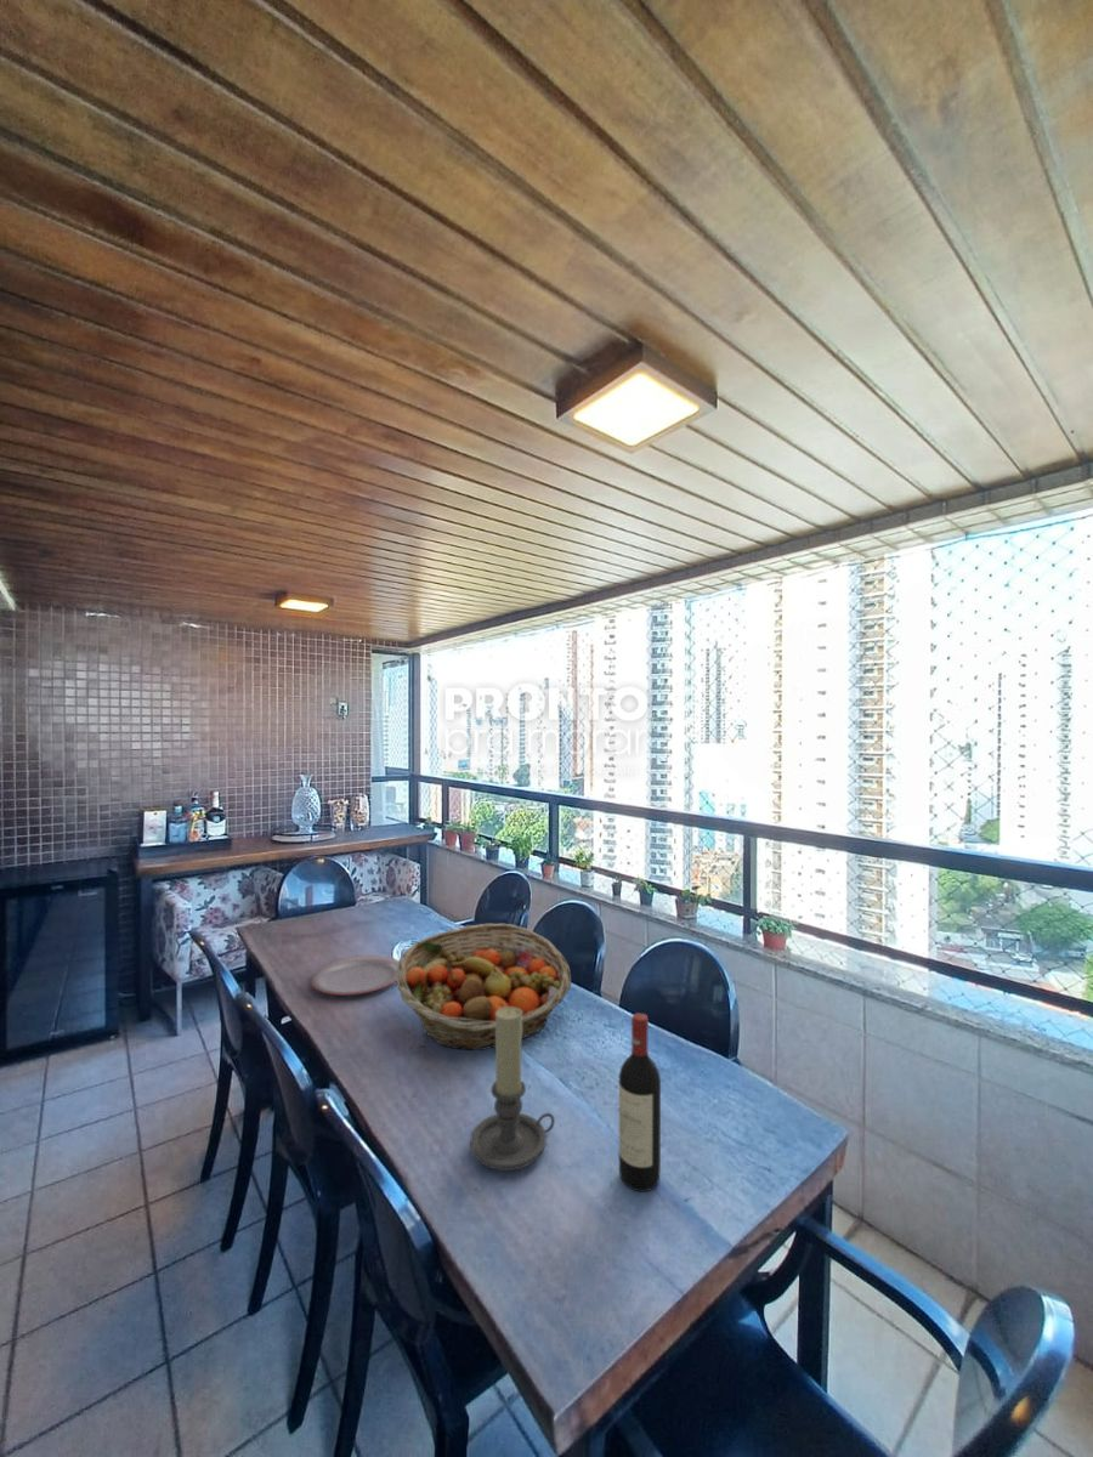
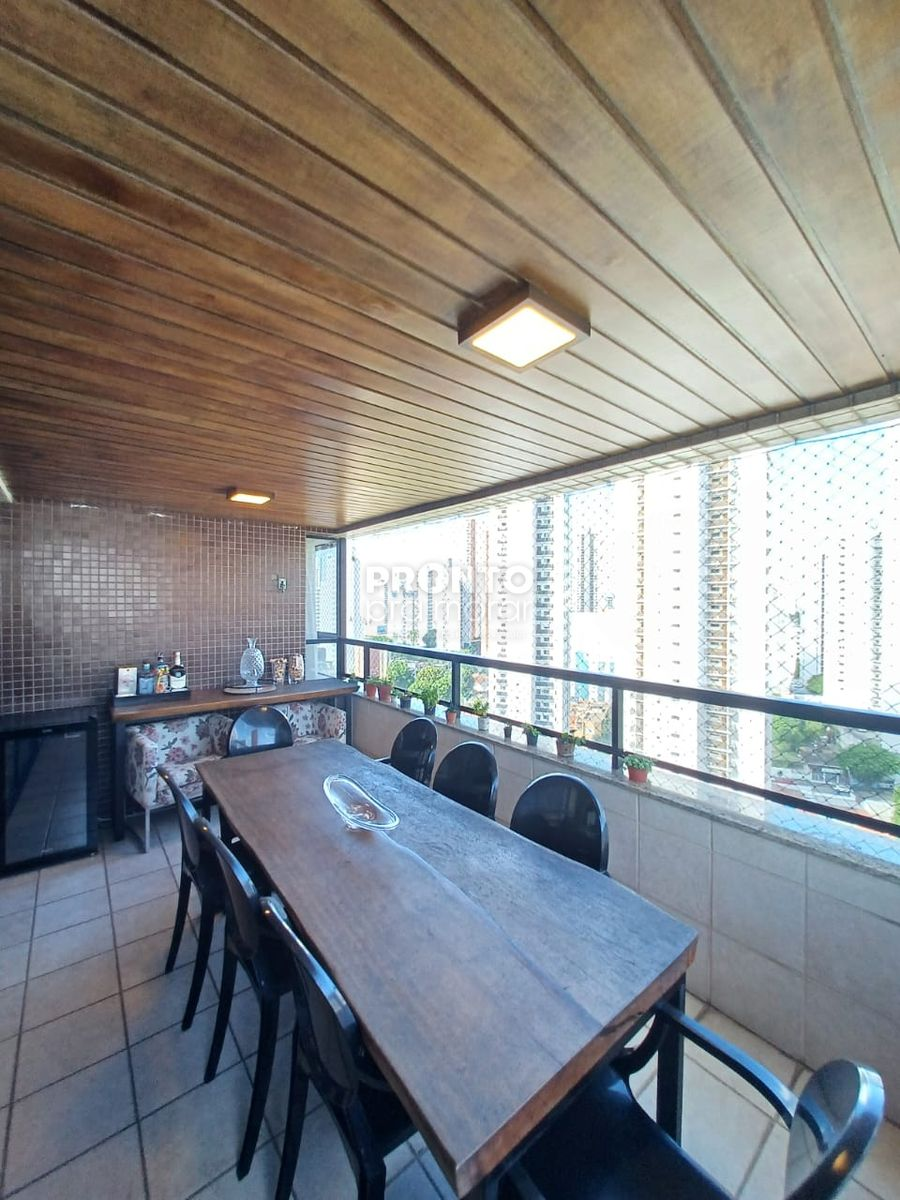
- wine bottle (639, 1096)
- fruit basket (485, 982)
- candle holder (515, 1077)
- plate (358, 976)
